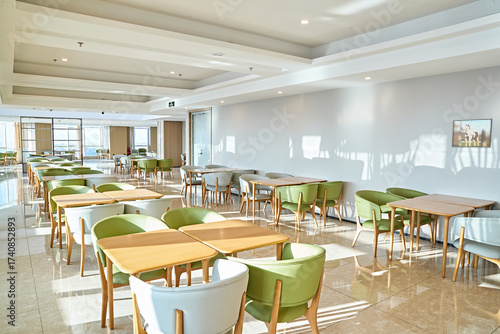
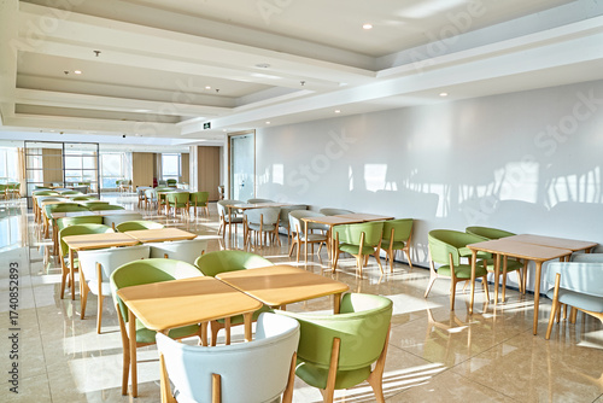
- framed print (471, 133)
